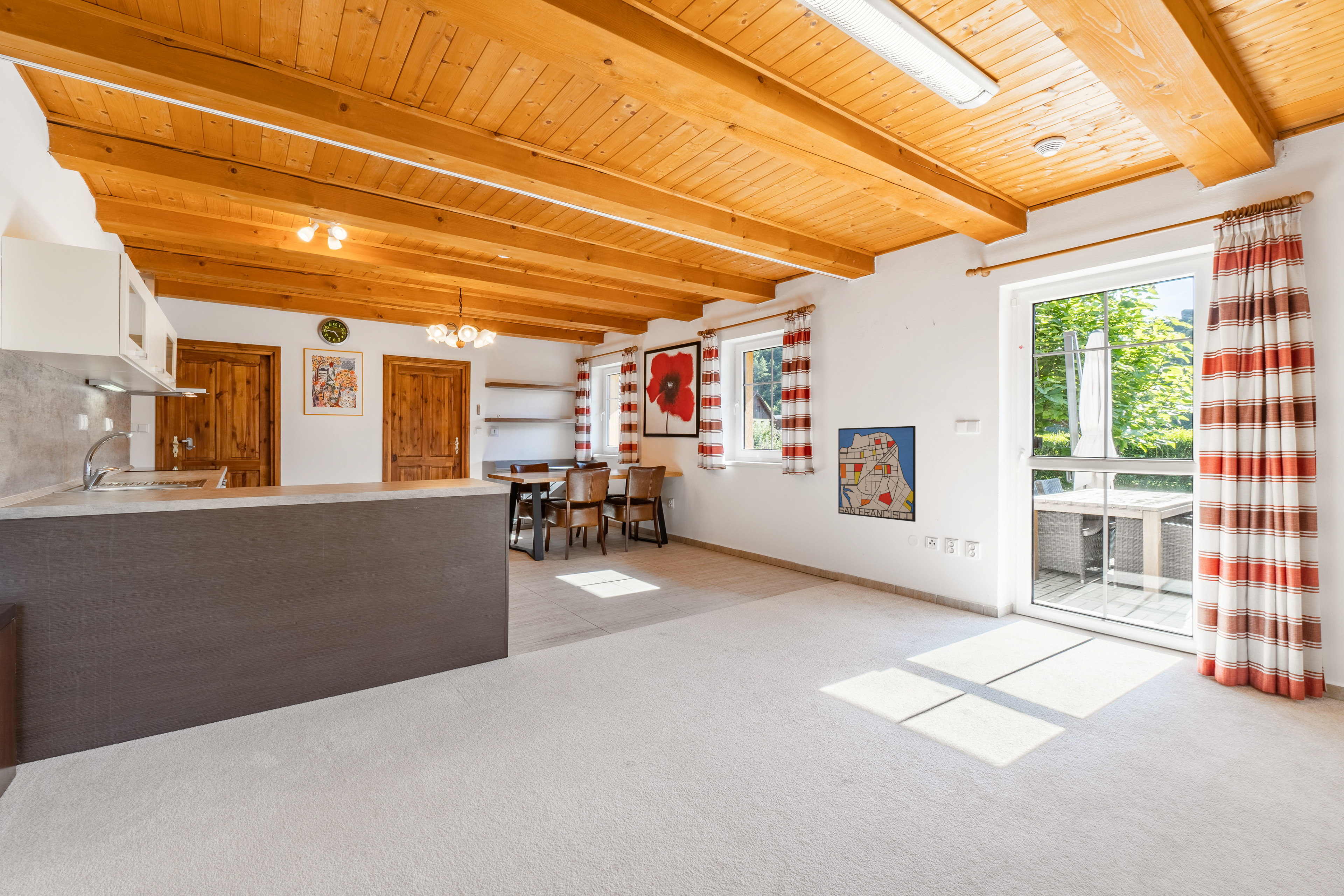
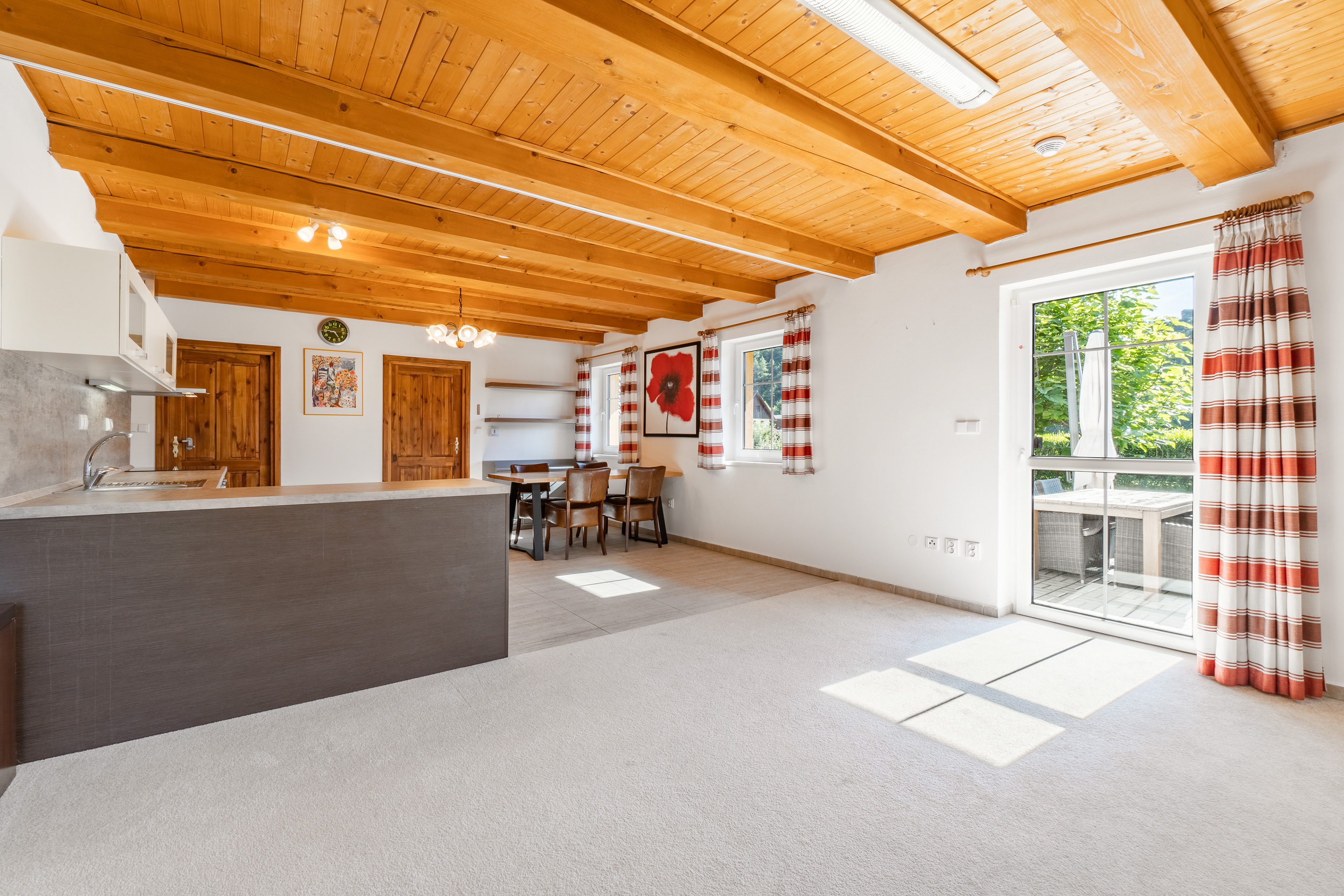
- wall art (874, 472)
